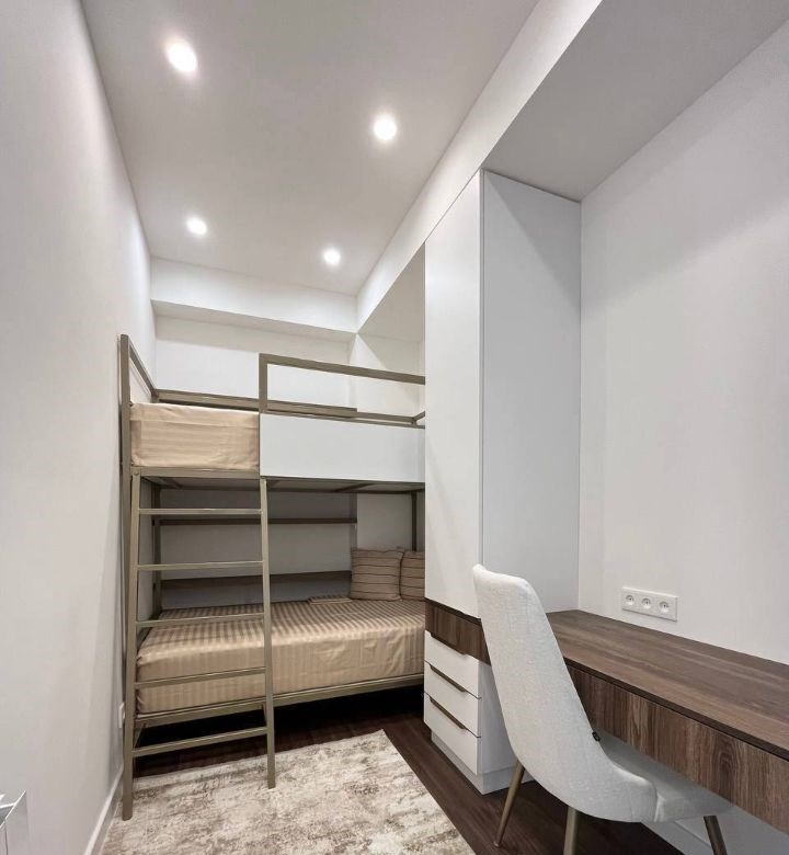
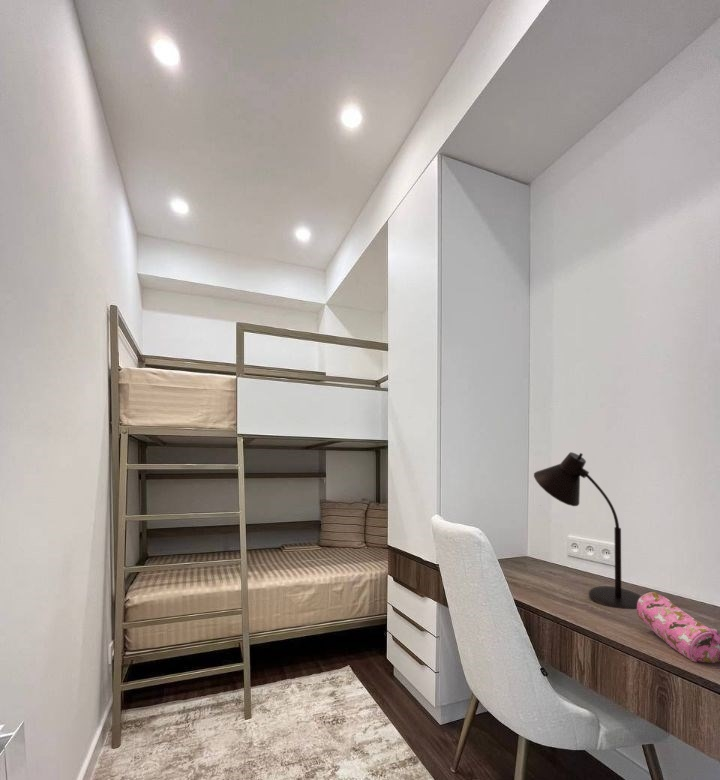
+ desk lamp (577, 505)
+ pencil case (676, 625)
